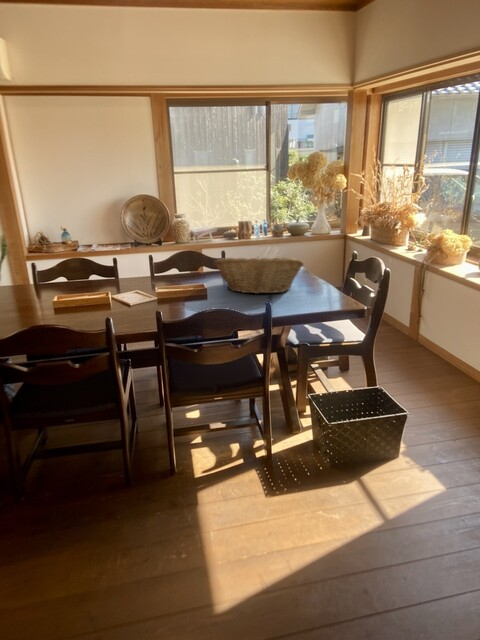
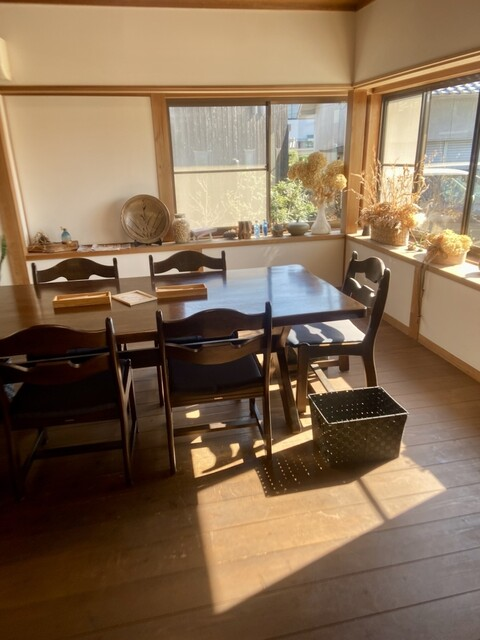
- fruit basket (258, 270)
